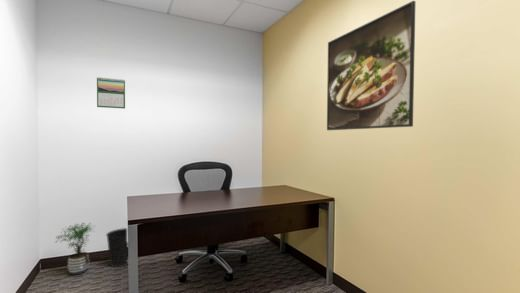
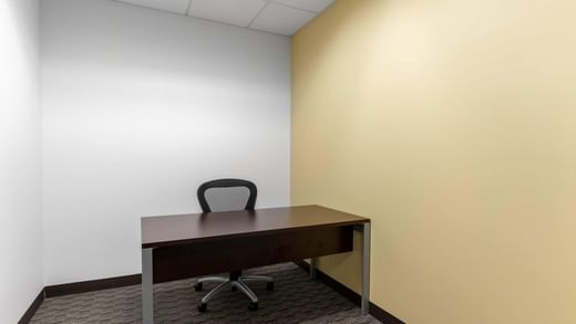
- wastebasket (121, 247)
- calendar (111, 92)
- potted plant (76, 248)
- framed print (363, 77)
